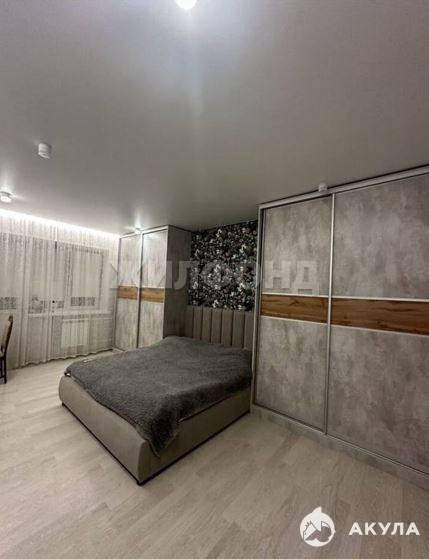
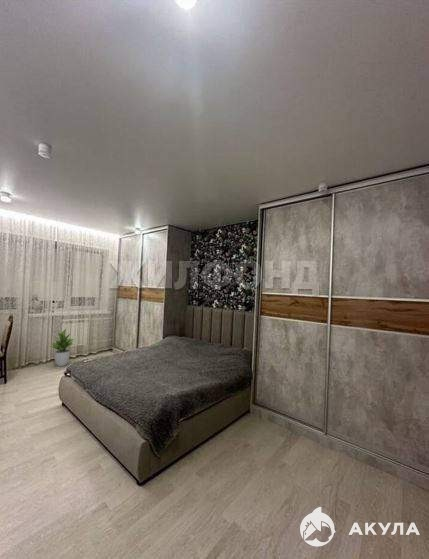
+ potted plant (62, 347)
